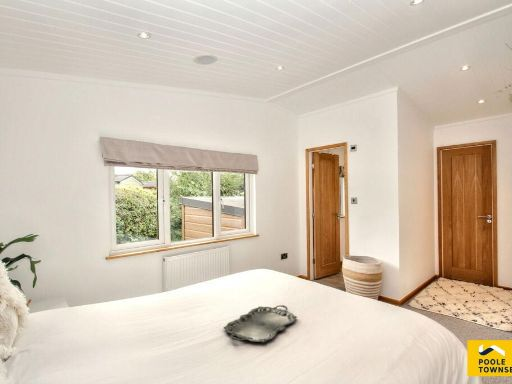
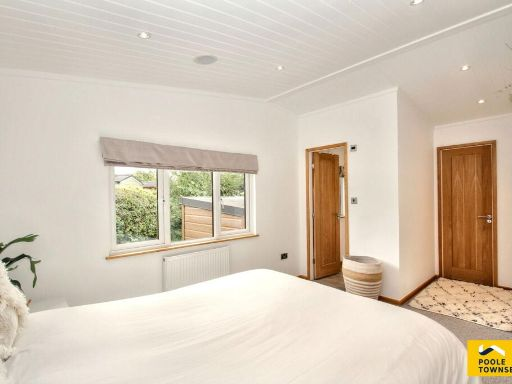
- serving tray (261, 322)
